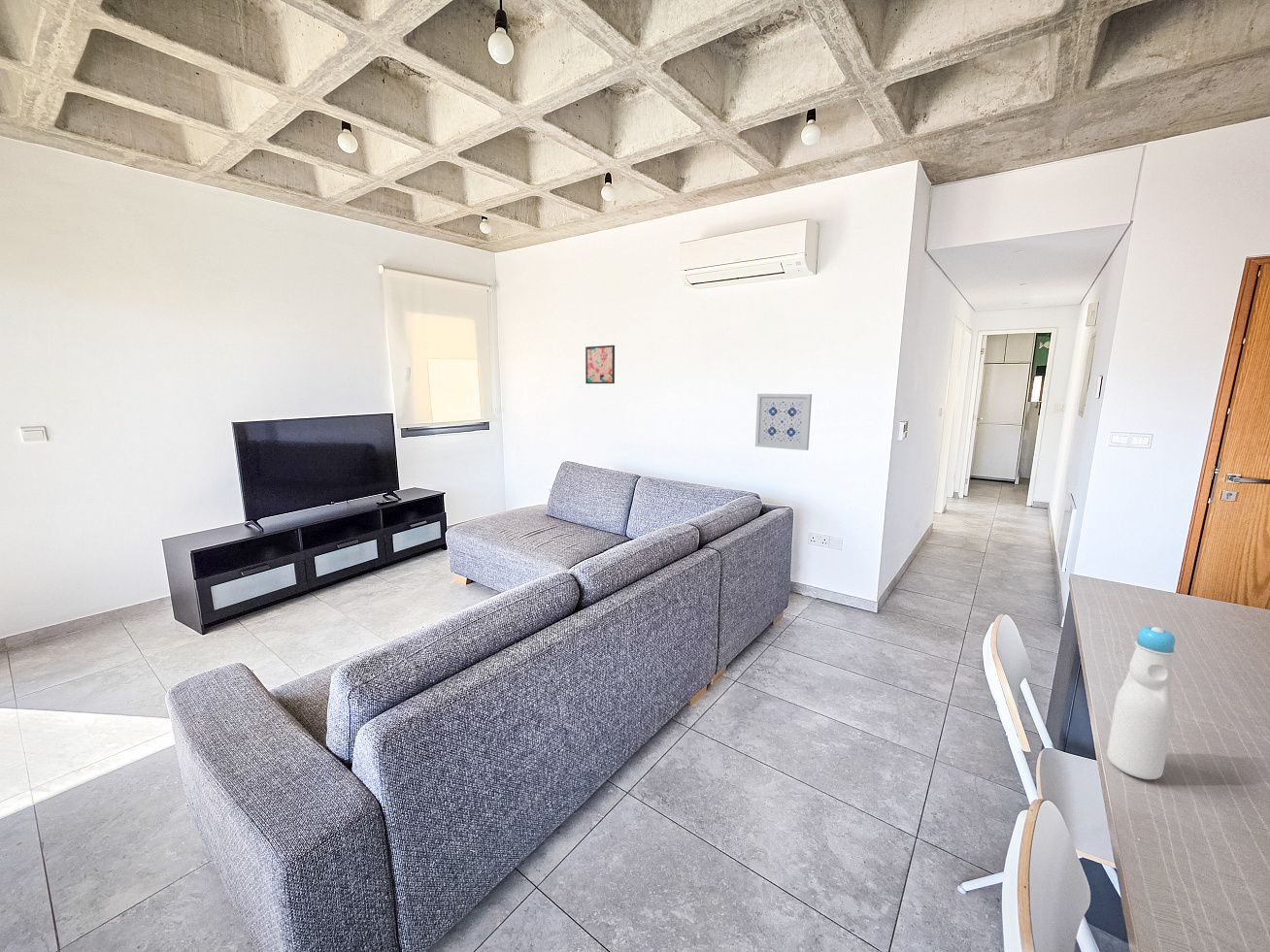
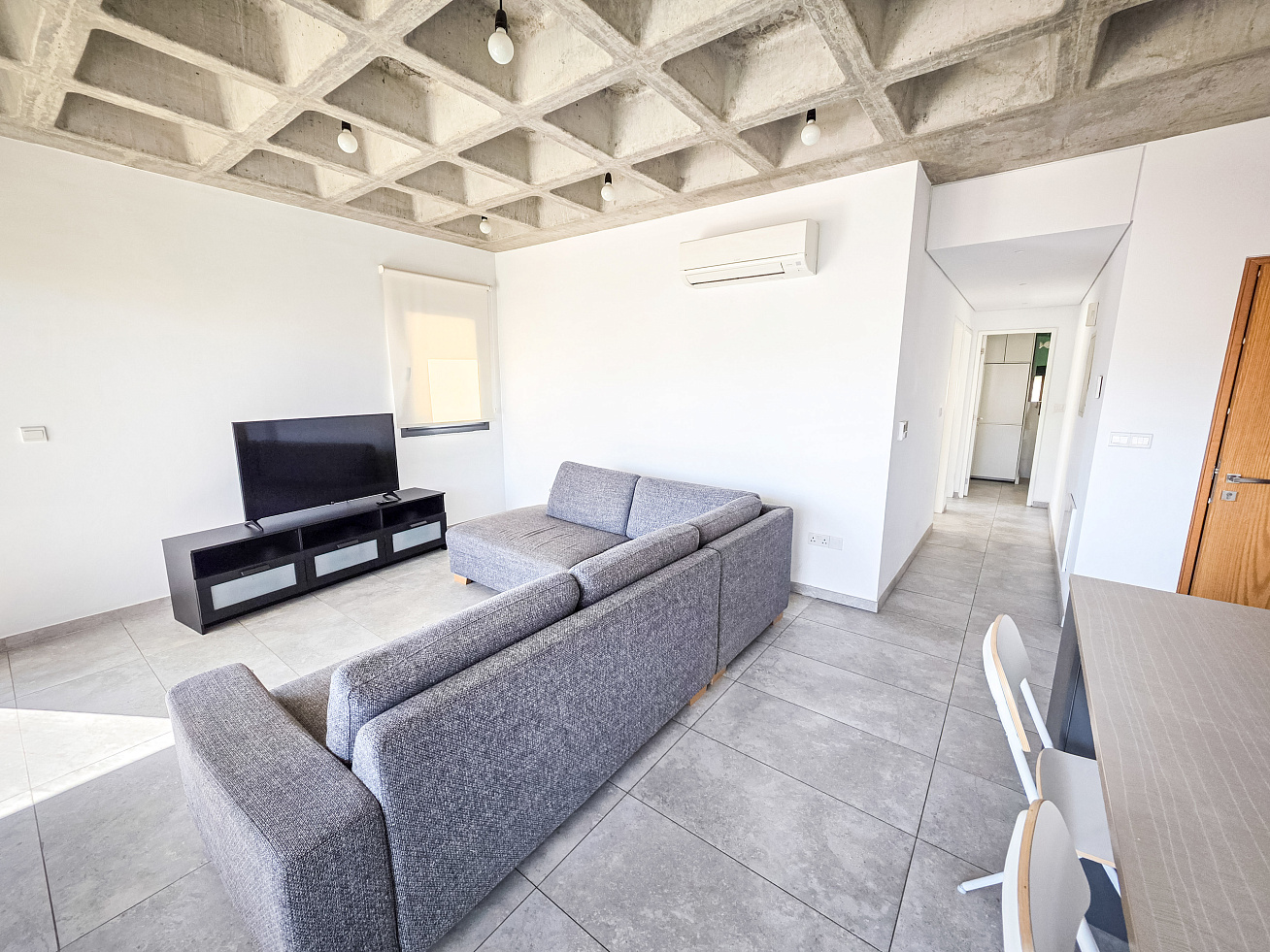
- bottle (1145, 699)
- wall art (782, 421)
- wall art (599, 365)
